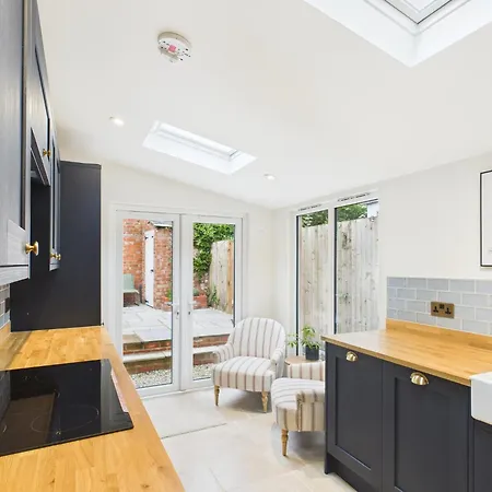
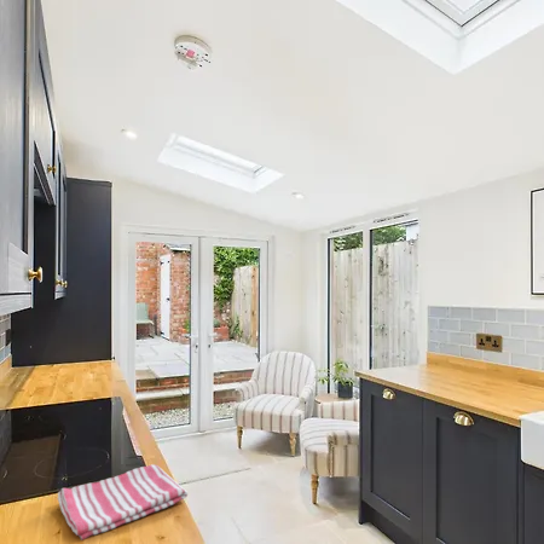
+ dish towel (123, 494)
